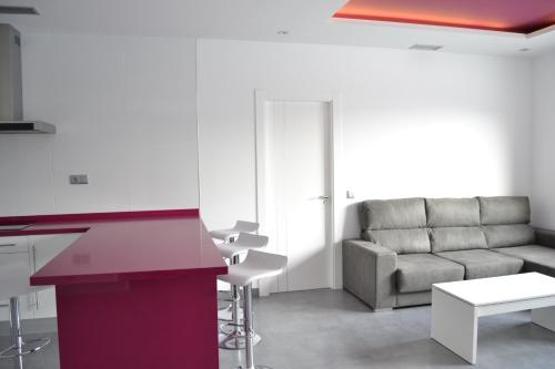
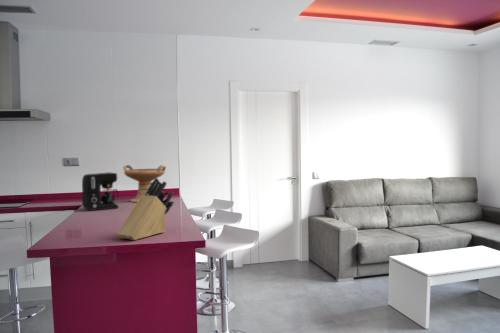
+ coffee maker (102, 190)
+ knife block (147, 206)
+ decorative bowl (145, 182)
